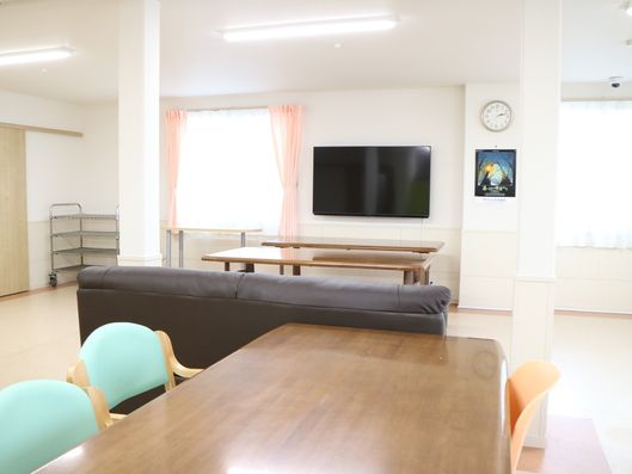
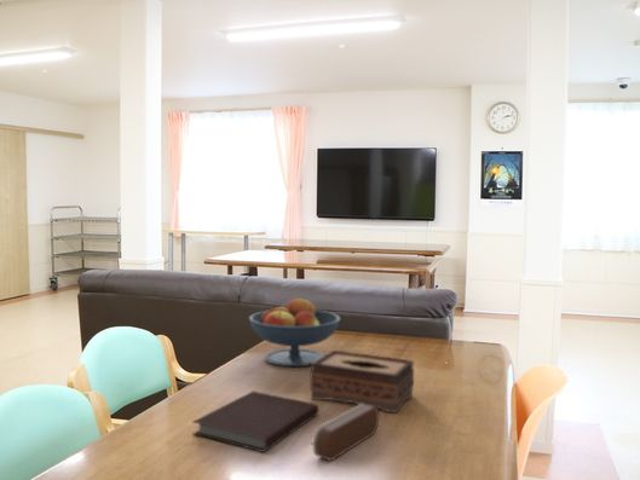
+ tissue box (362, 378)
+ notebook (258, 418)
+ fruit bowl (294, 330)
+ pencil case (346, 429)
